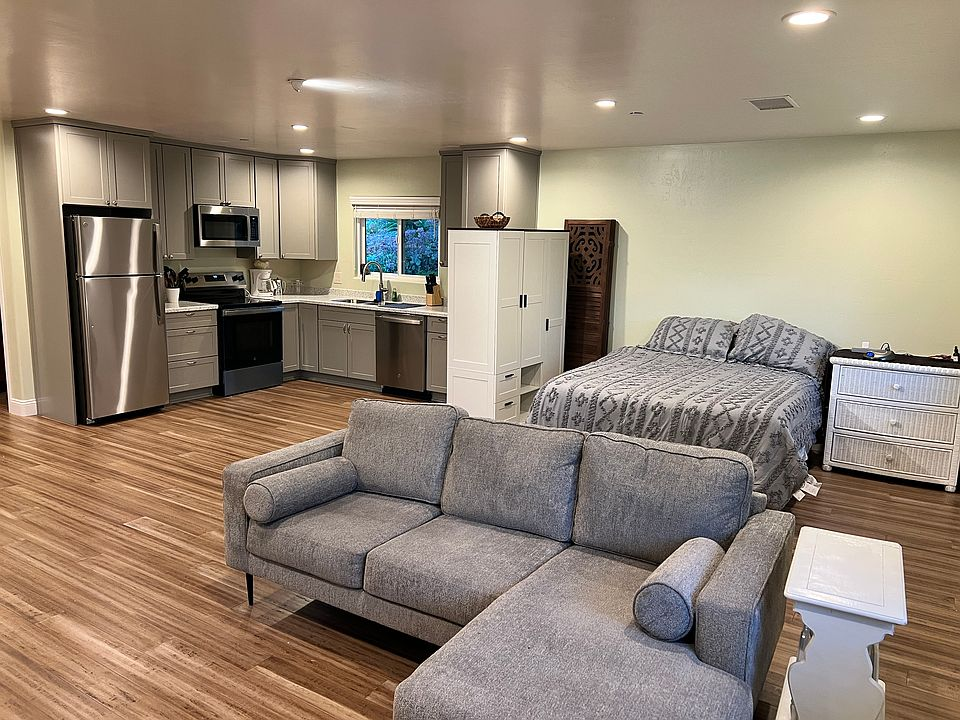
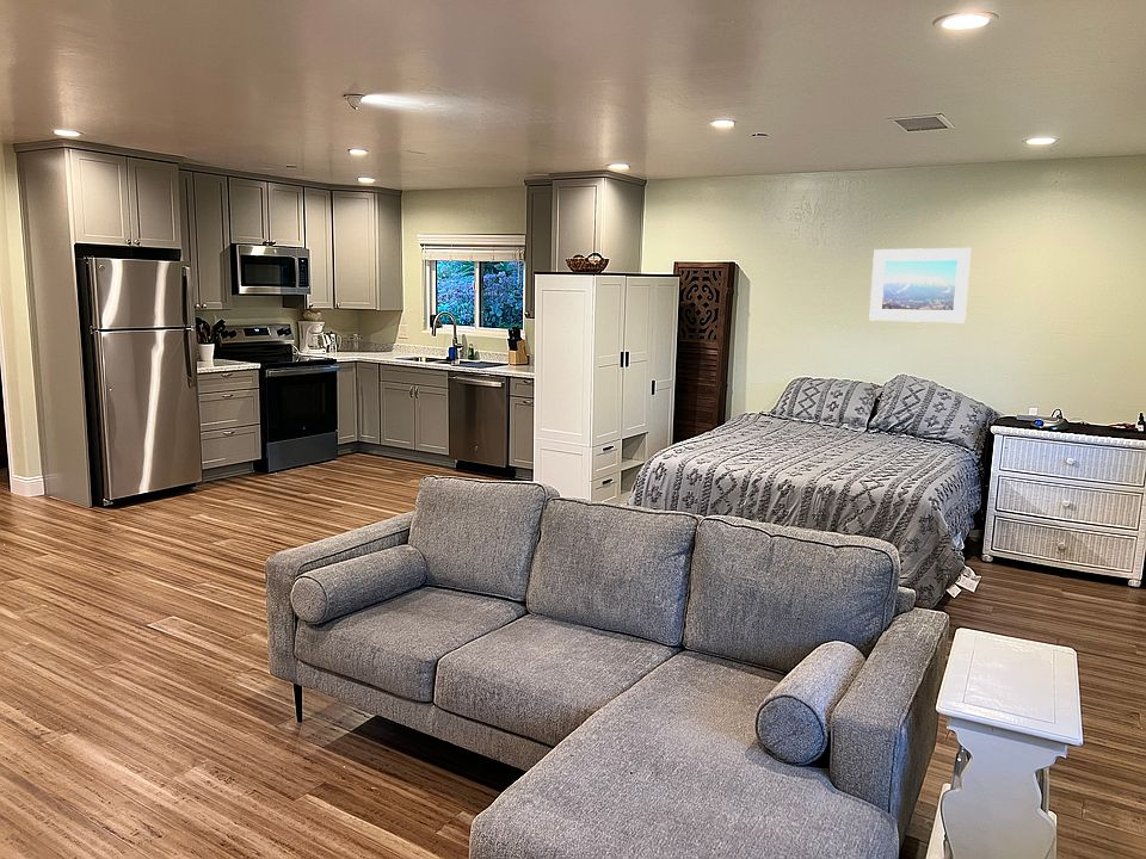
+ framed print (918, 285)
